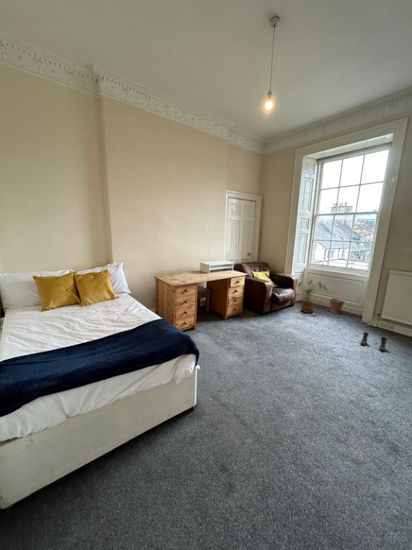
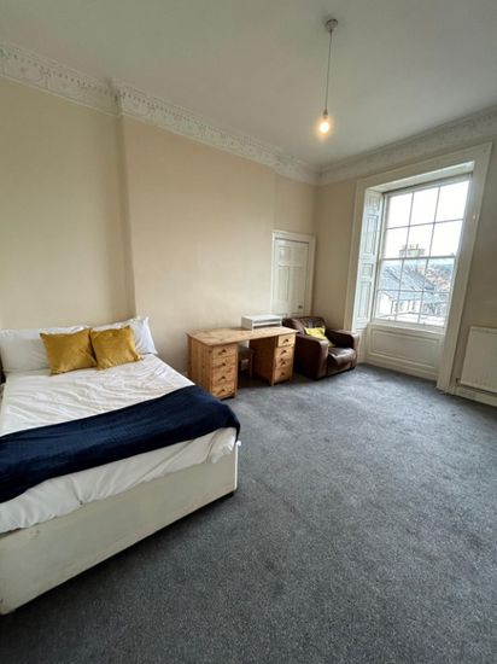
- house plant (309, 296)
- plant pot (336, 305)
- boots (366, 341)
